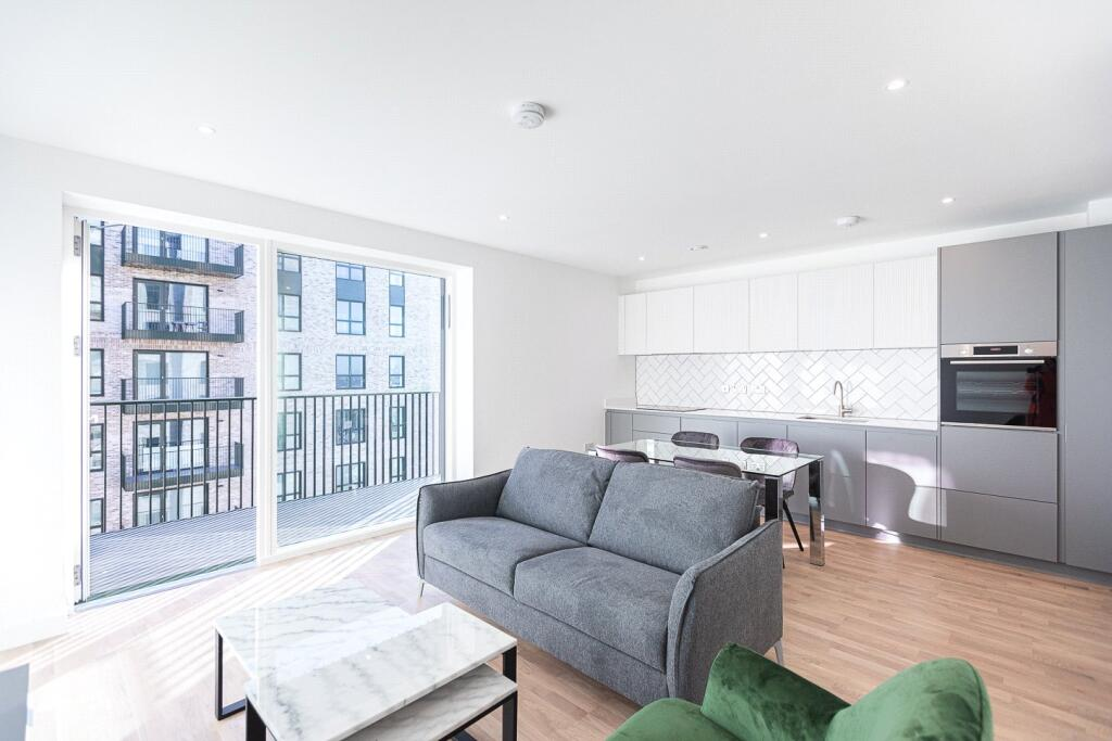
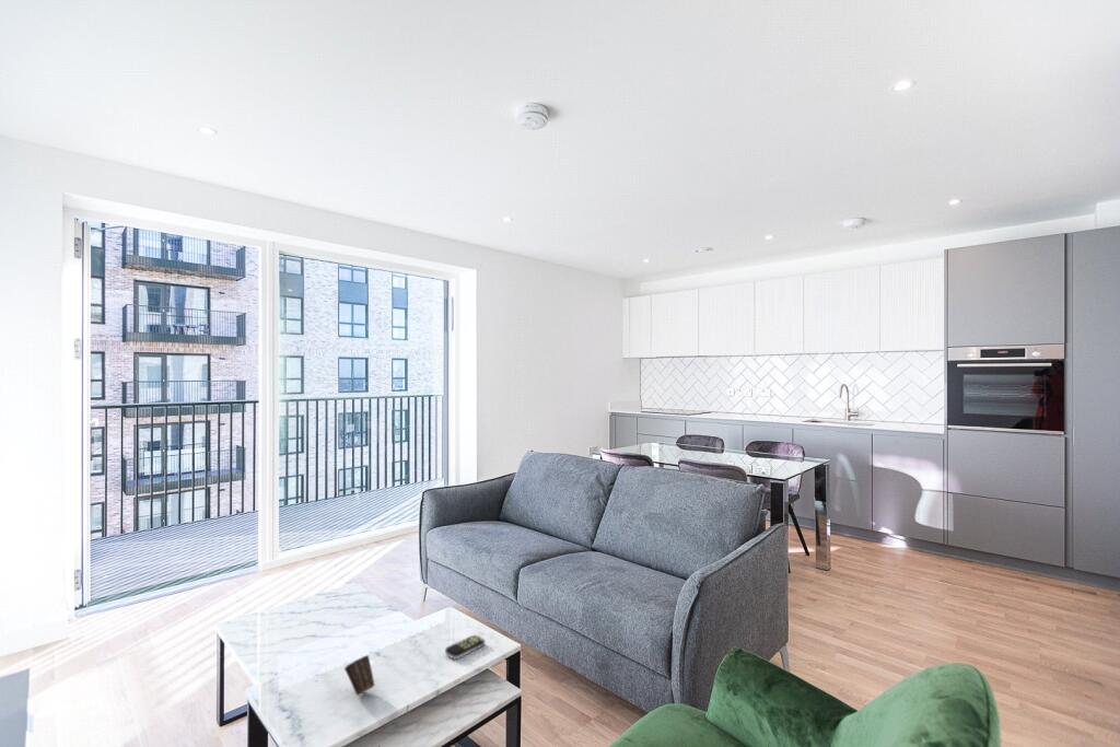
+ remote control (465, 645)
+ mug (361, 674)
